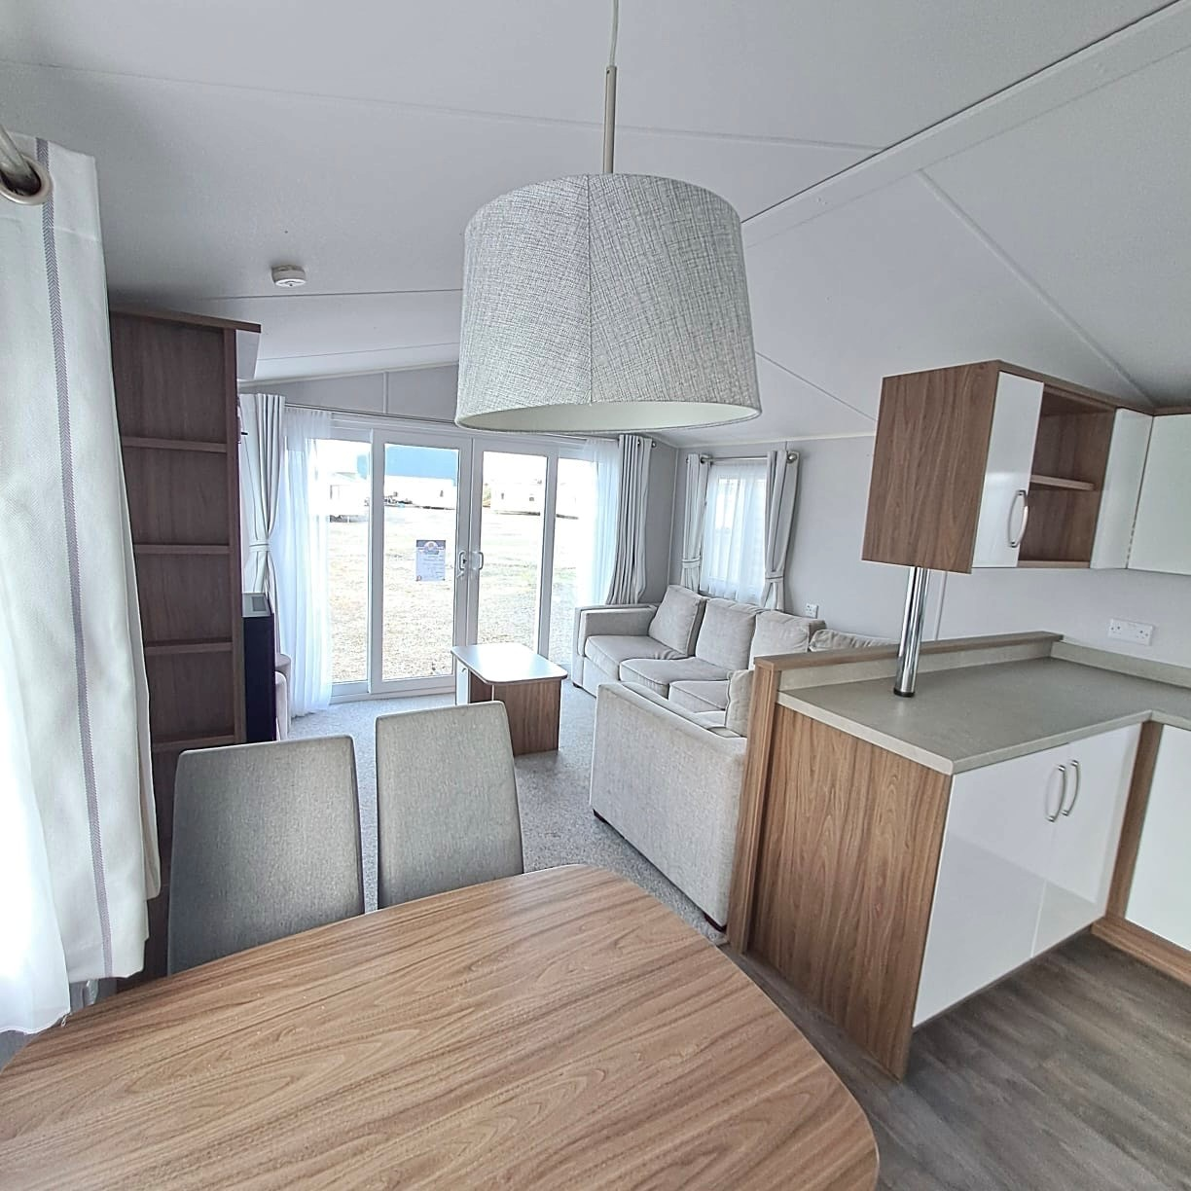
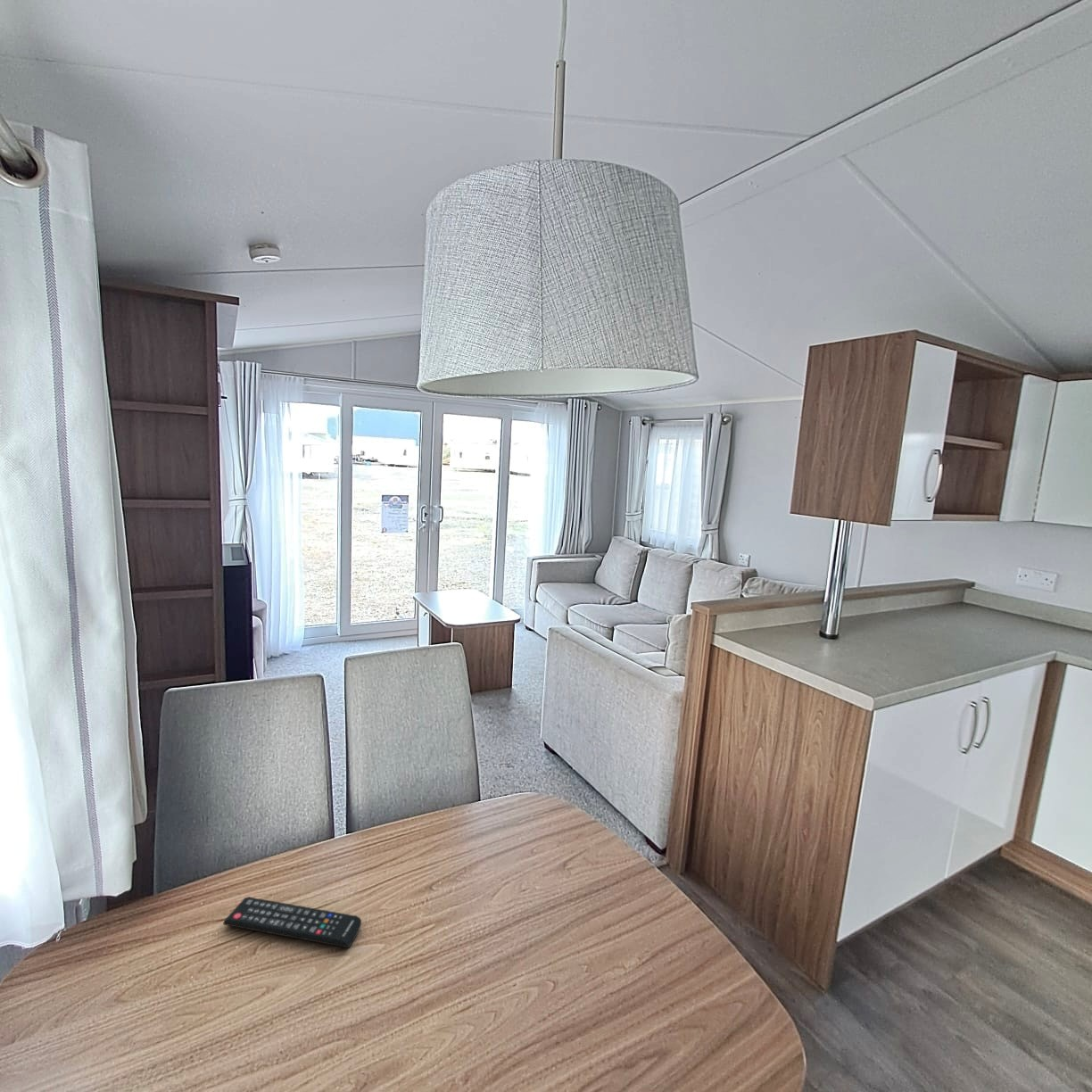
+ remote control (293, 922)
